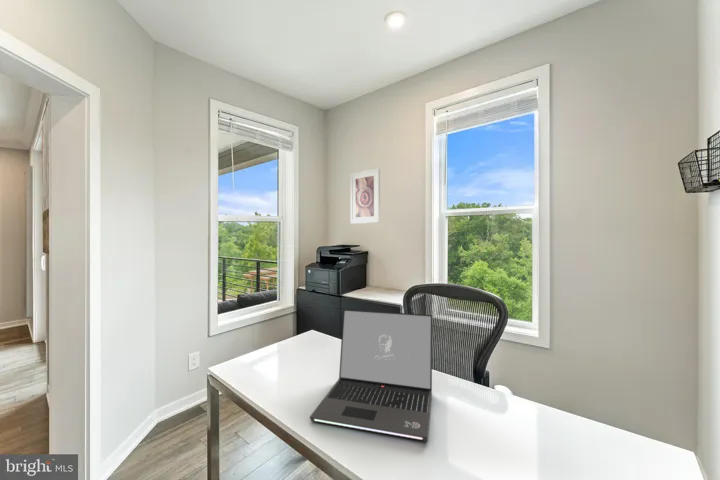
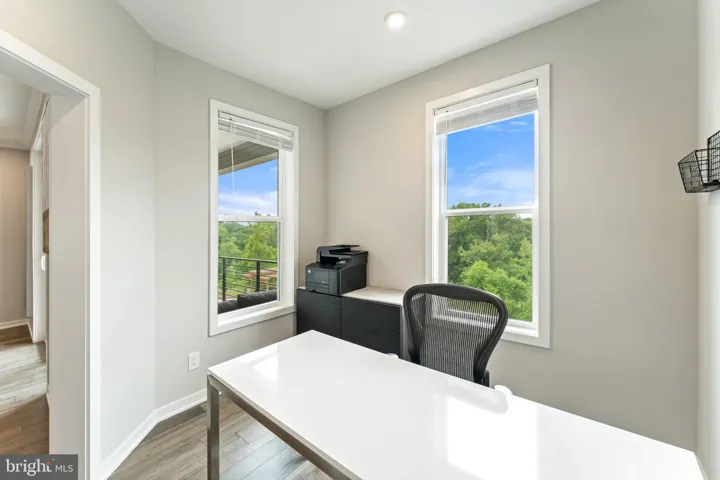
- laptop (377, 362)
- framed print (364, 197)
